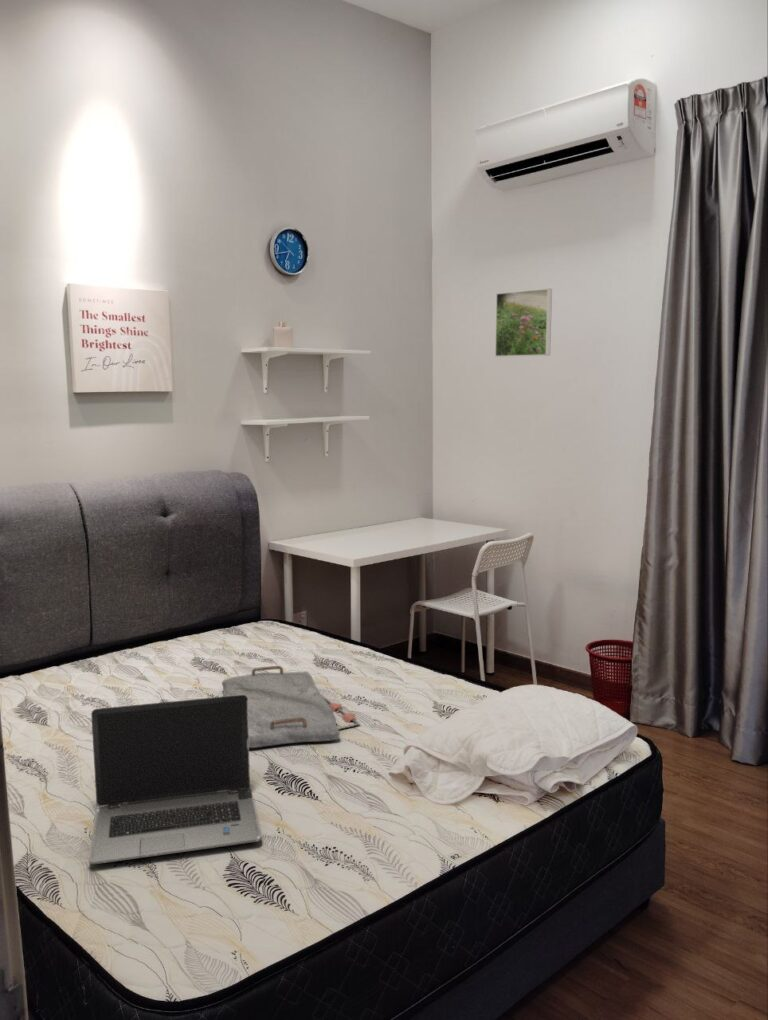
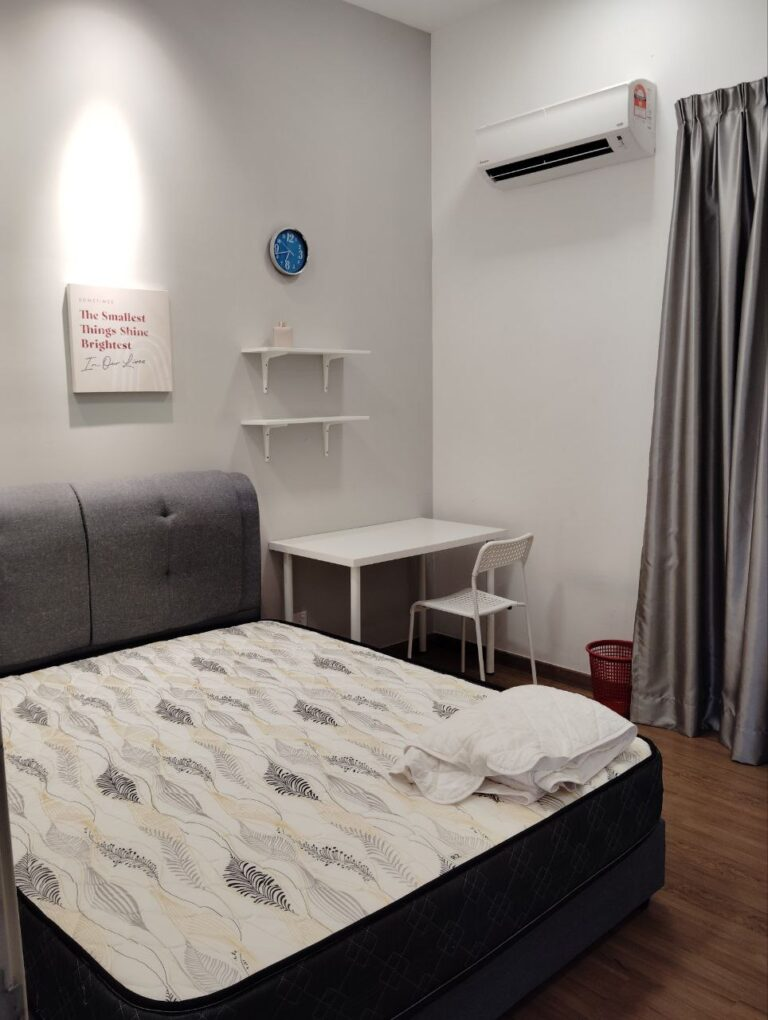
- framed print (522, 323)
- laptop computer (174, 776)
- serving tray (288, 702)
